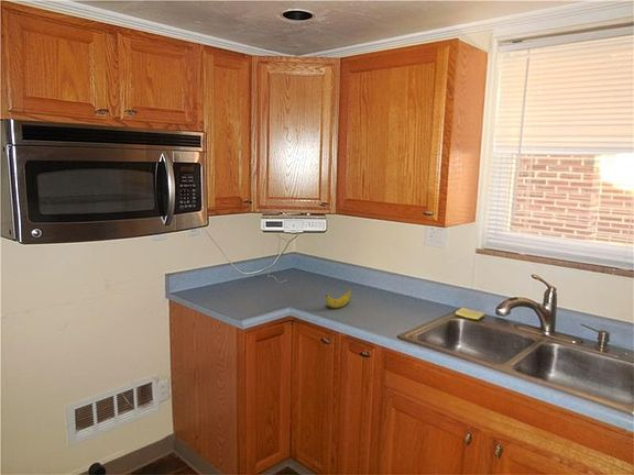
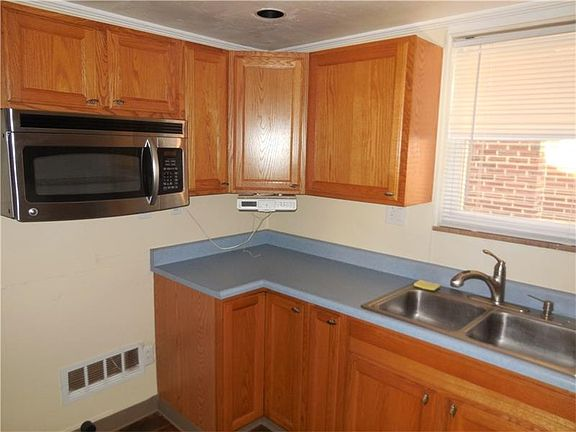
- banana (338, 299)
